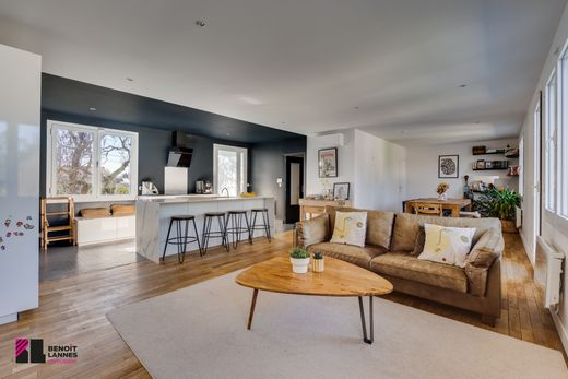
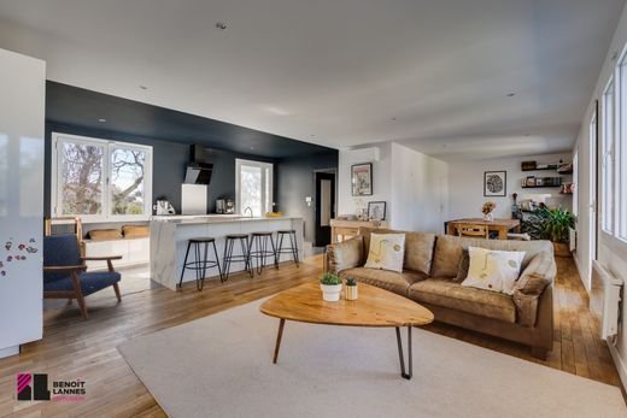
+ armchair (76, 272)
